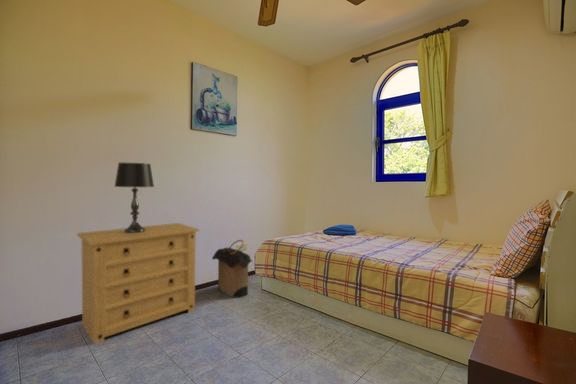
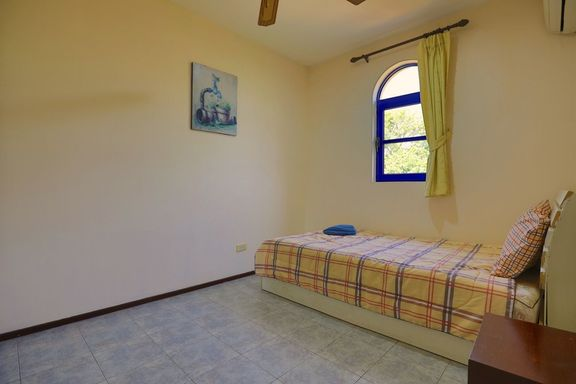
- table lamp (134, 197)
- dresser (142, 274)
- laundry hamper (231, 265)
